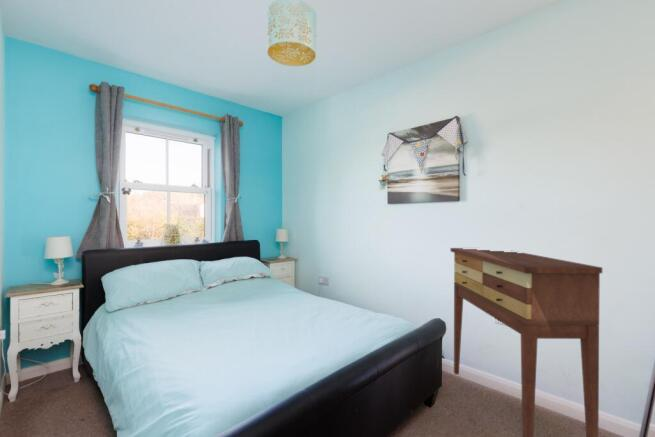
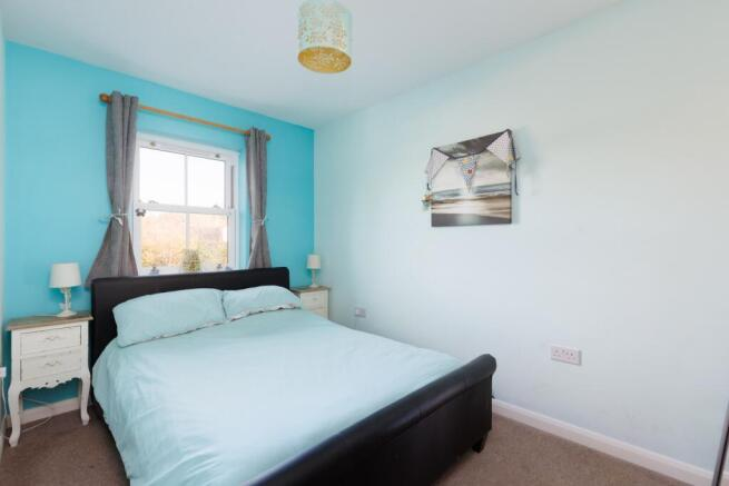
- console table (511, 328)
